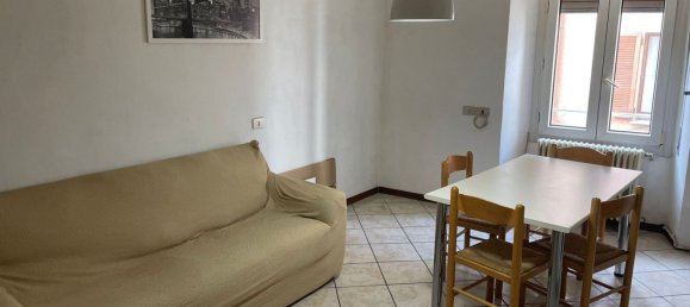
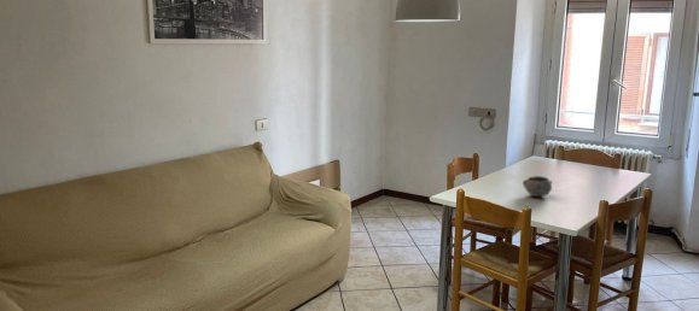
+ decorative bowl (538, 186)
